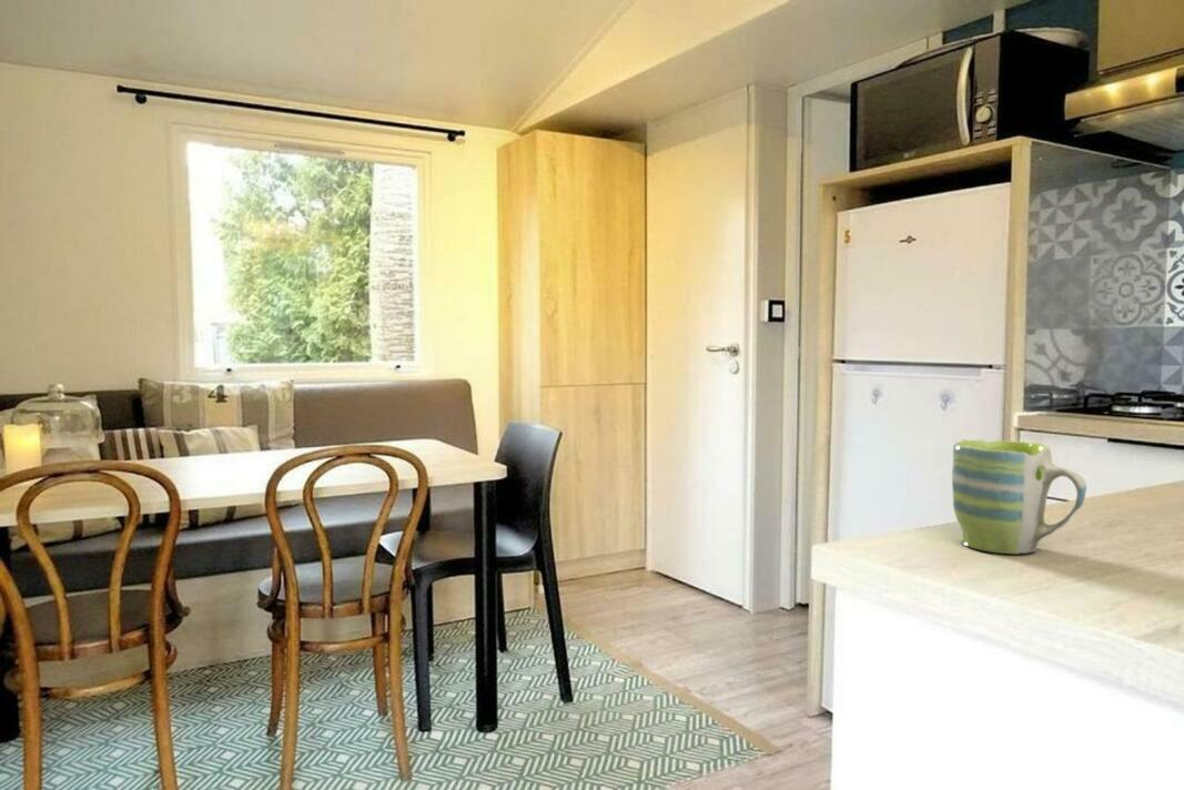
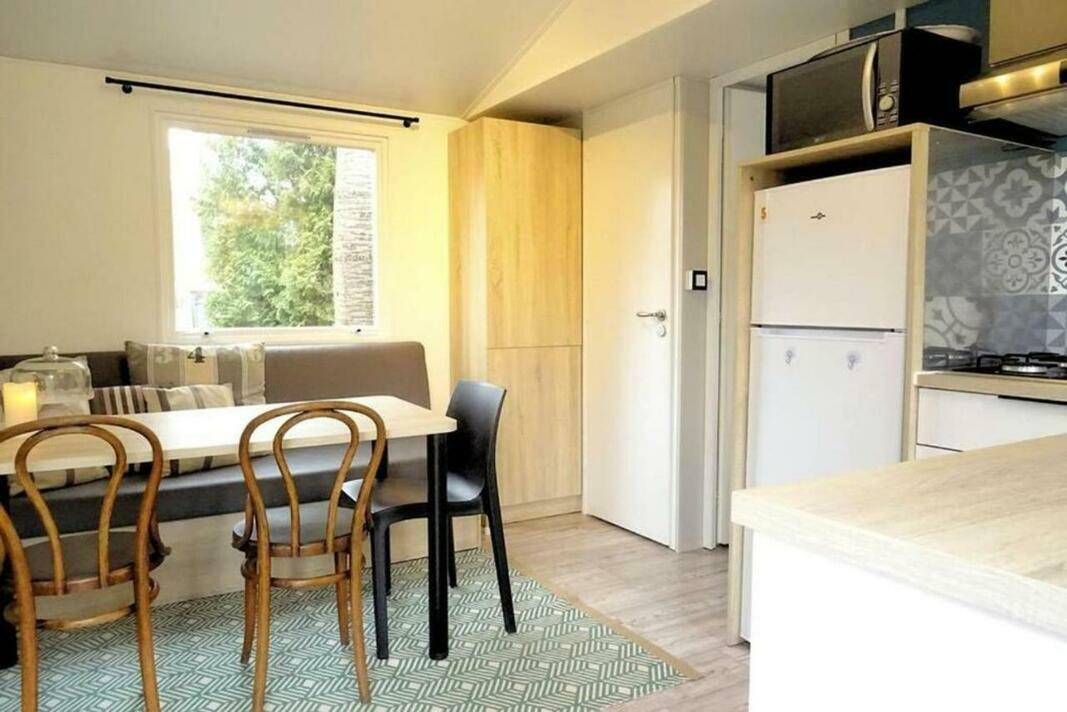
- mug (1016, 496)
